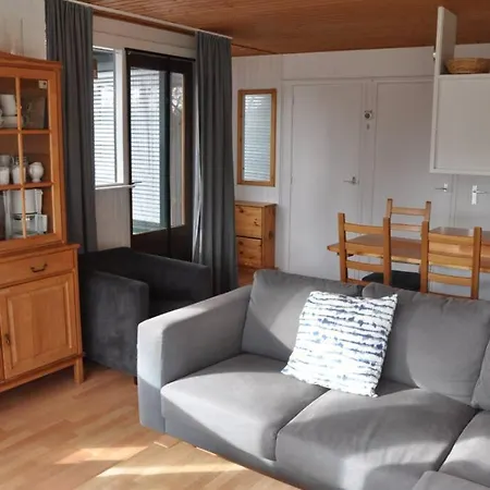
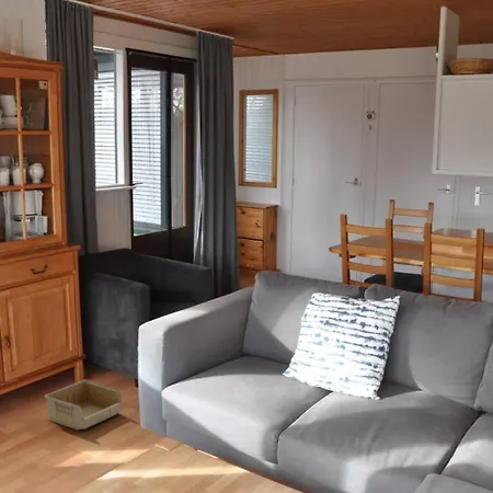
+ storage bin (84, 404)
